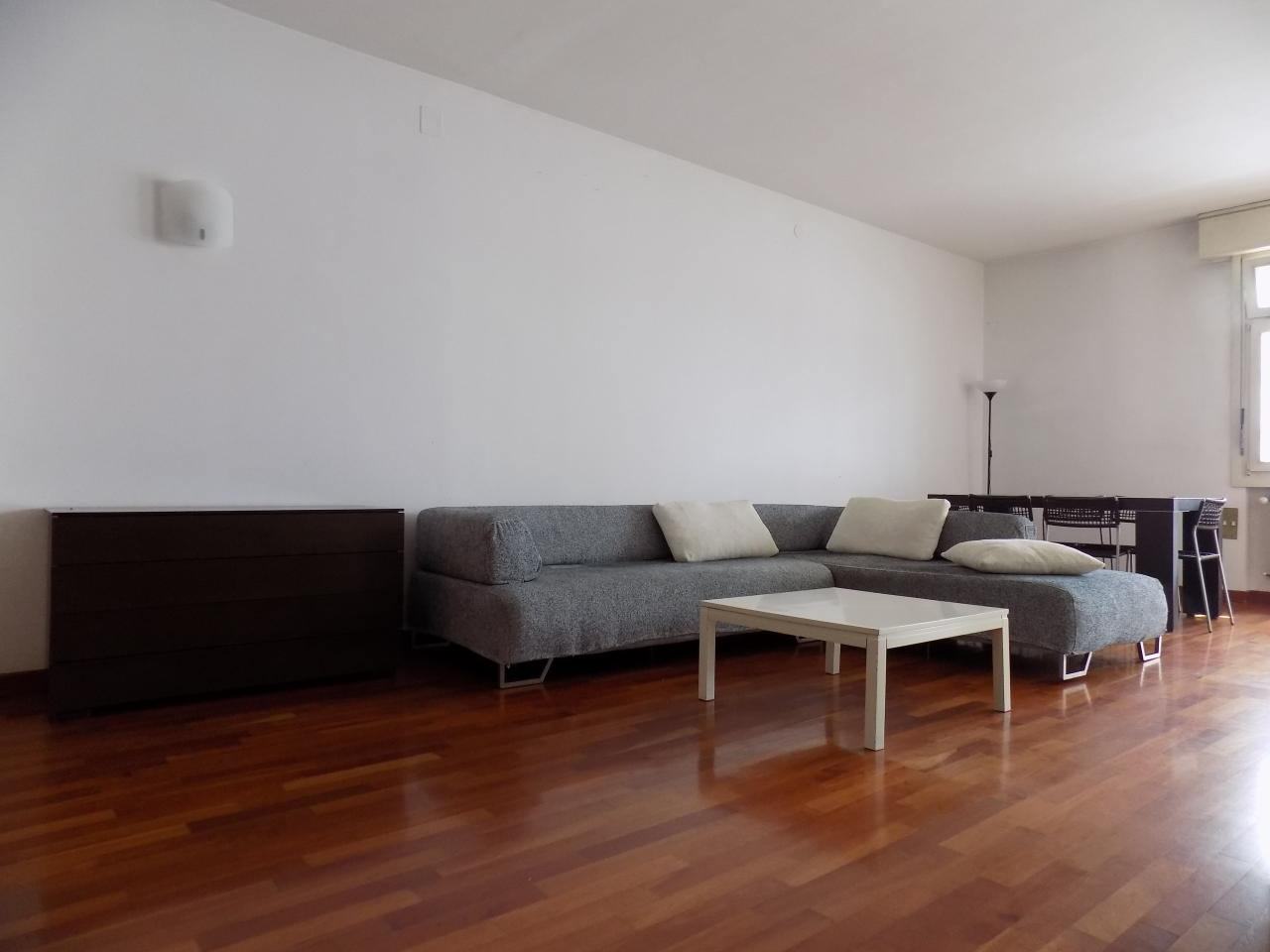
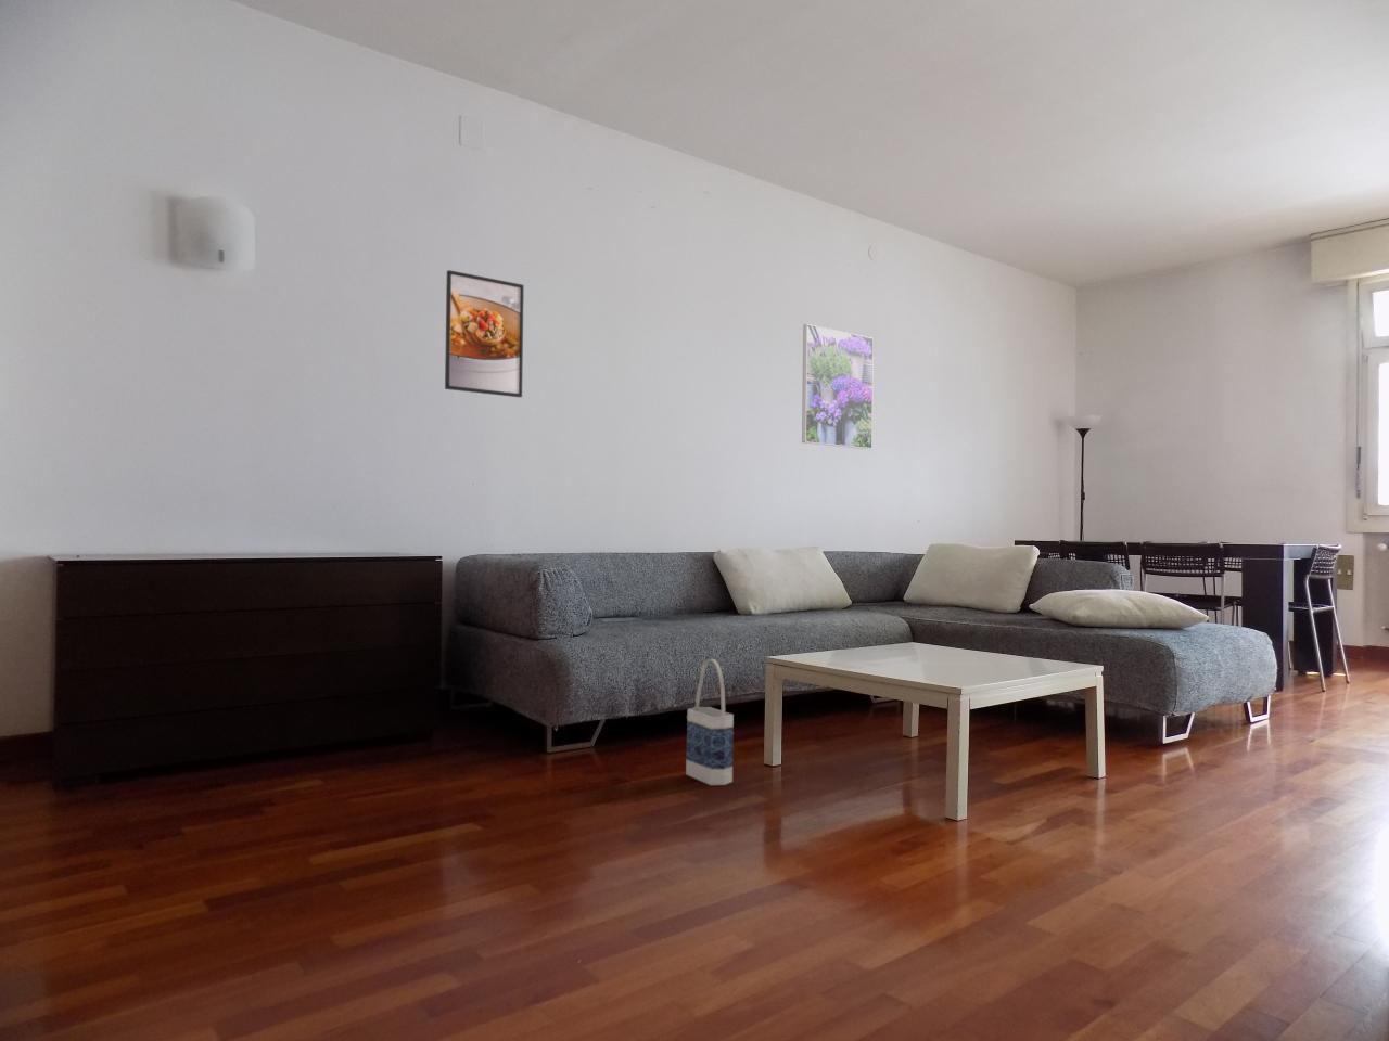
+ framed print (486, 335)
+ bag (710, 717)
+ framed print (838, 388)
